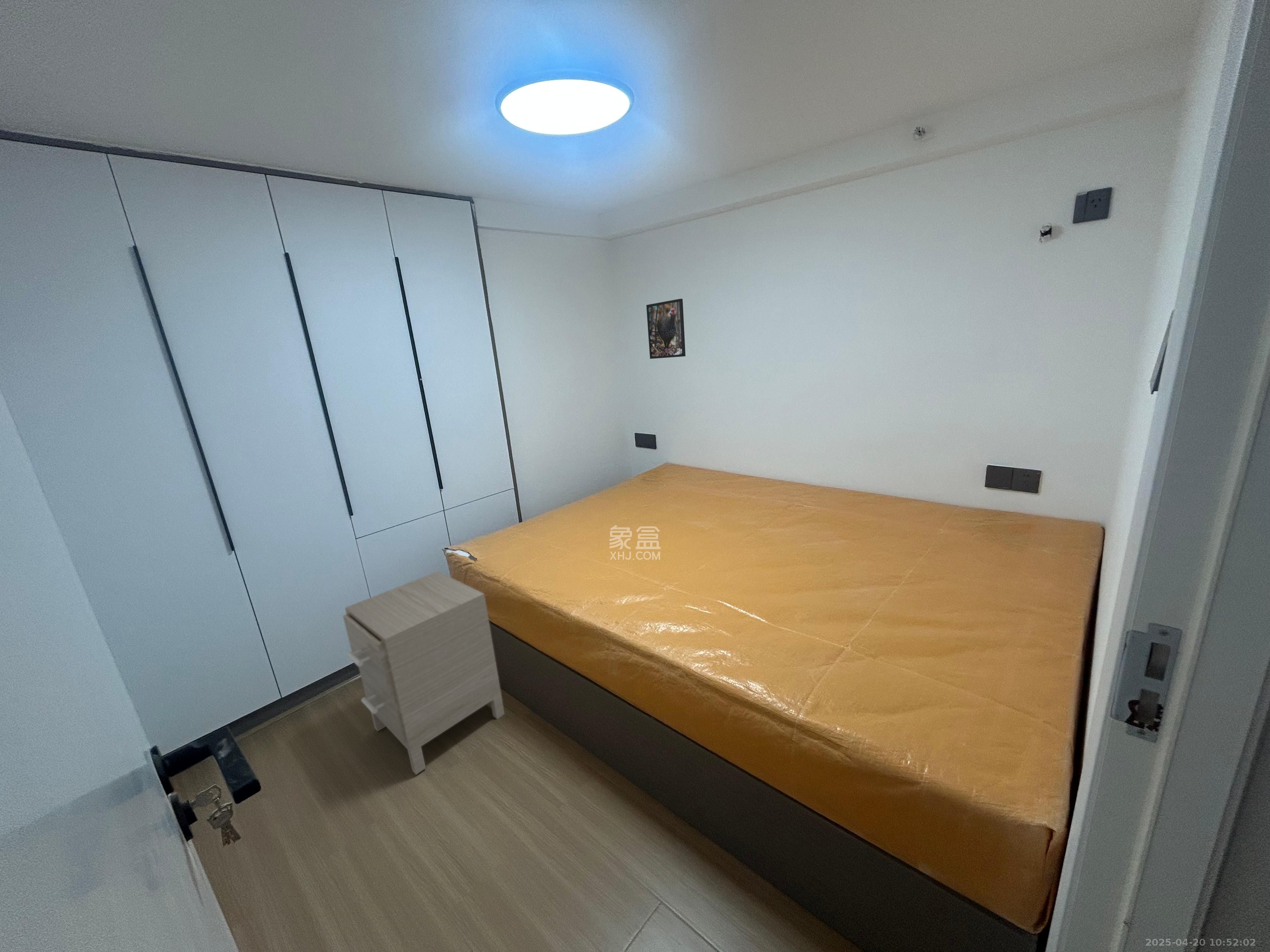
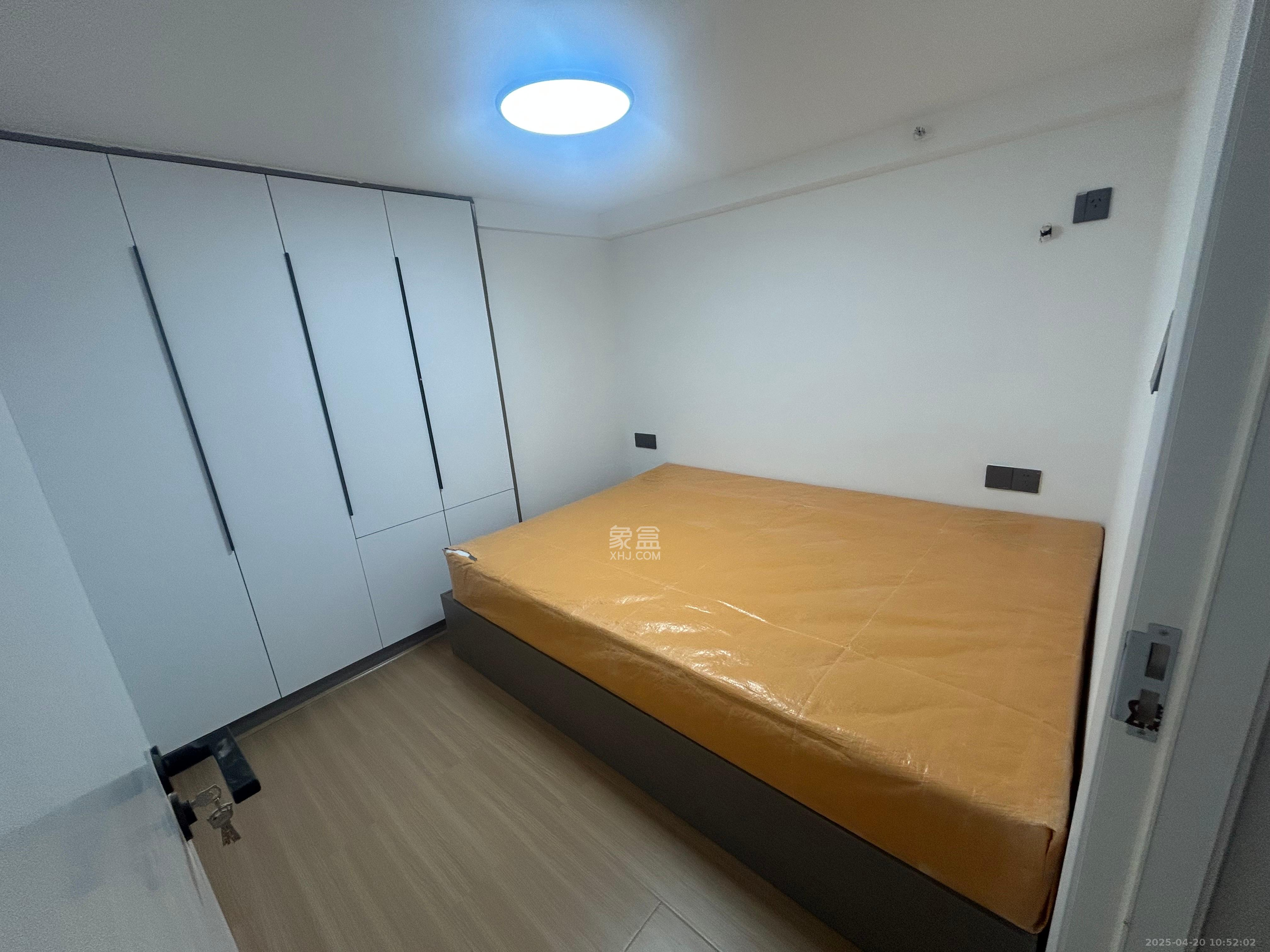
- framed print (665, 330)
- nightstand (420, 667)
